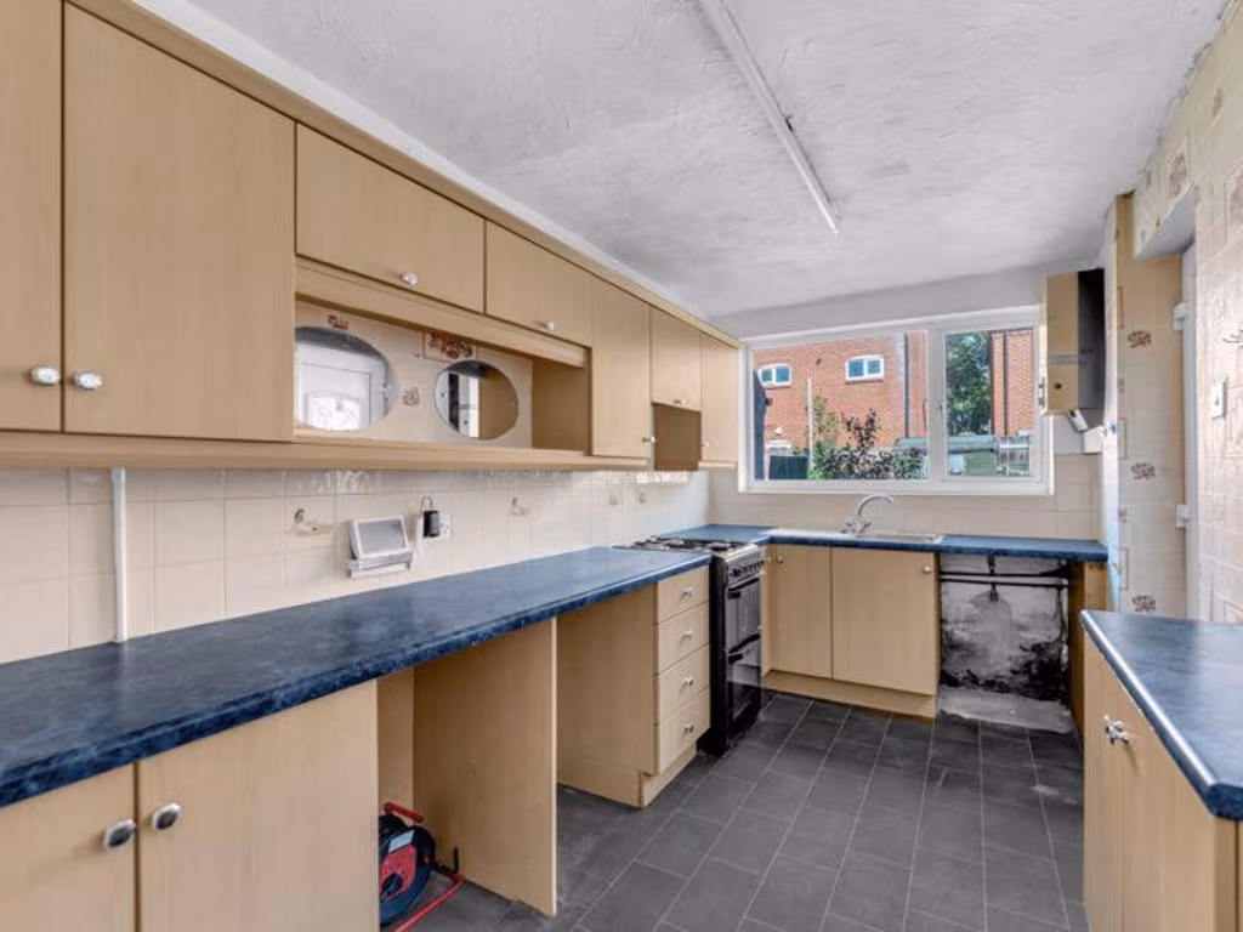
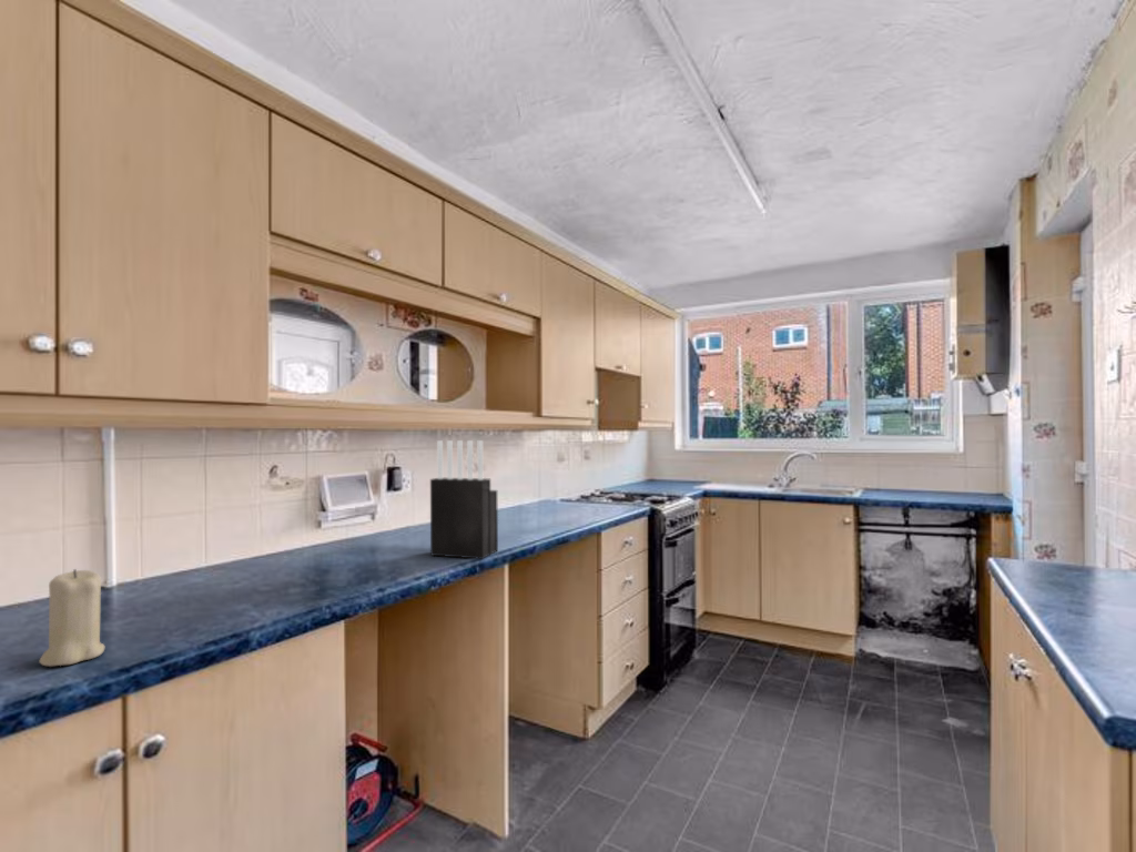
+ knife block (466, 496)
+ candle (72, 612)
